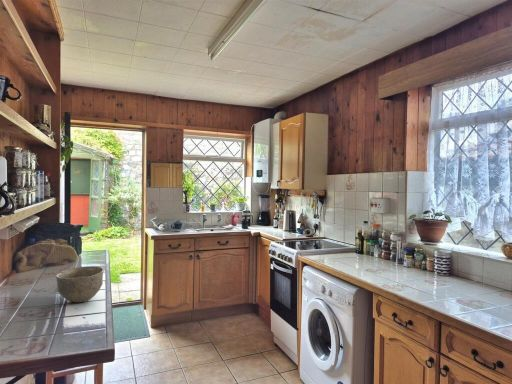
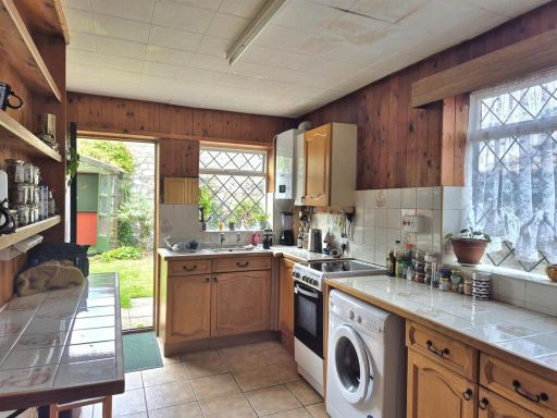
- bowl (80, 285)
